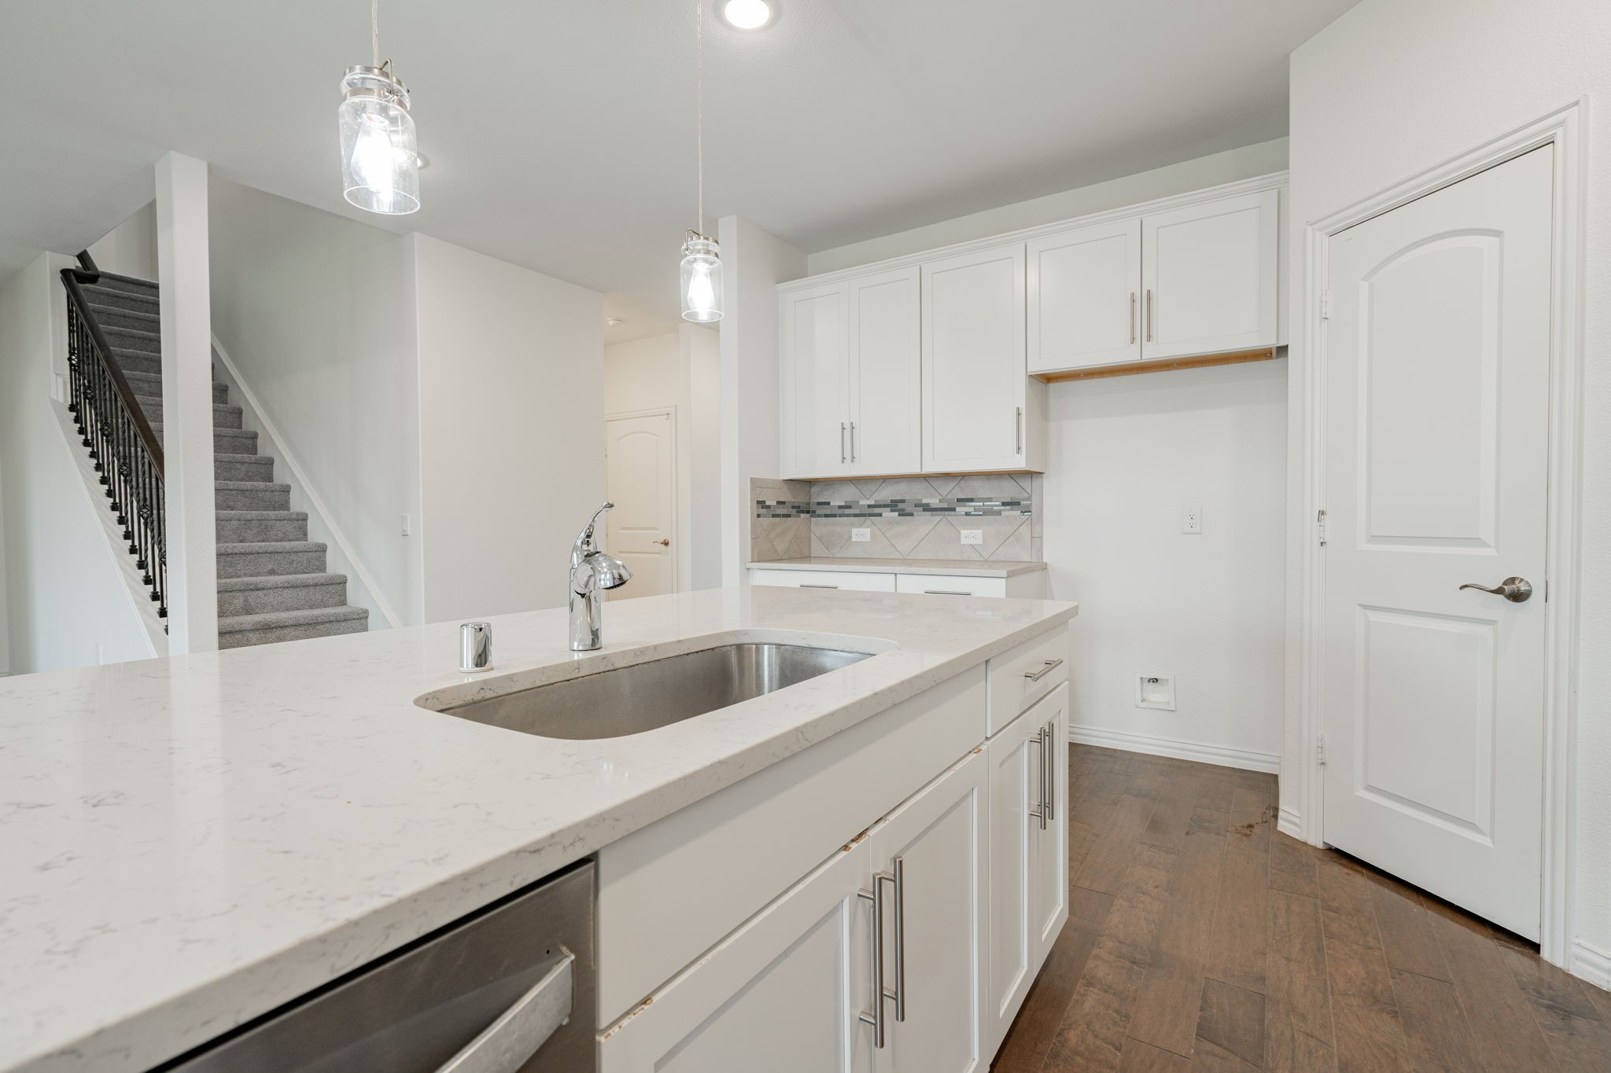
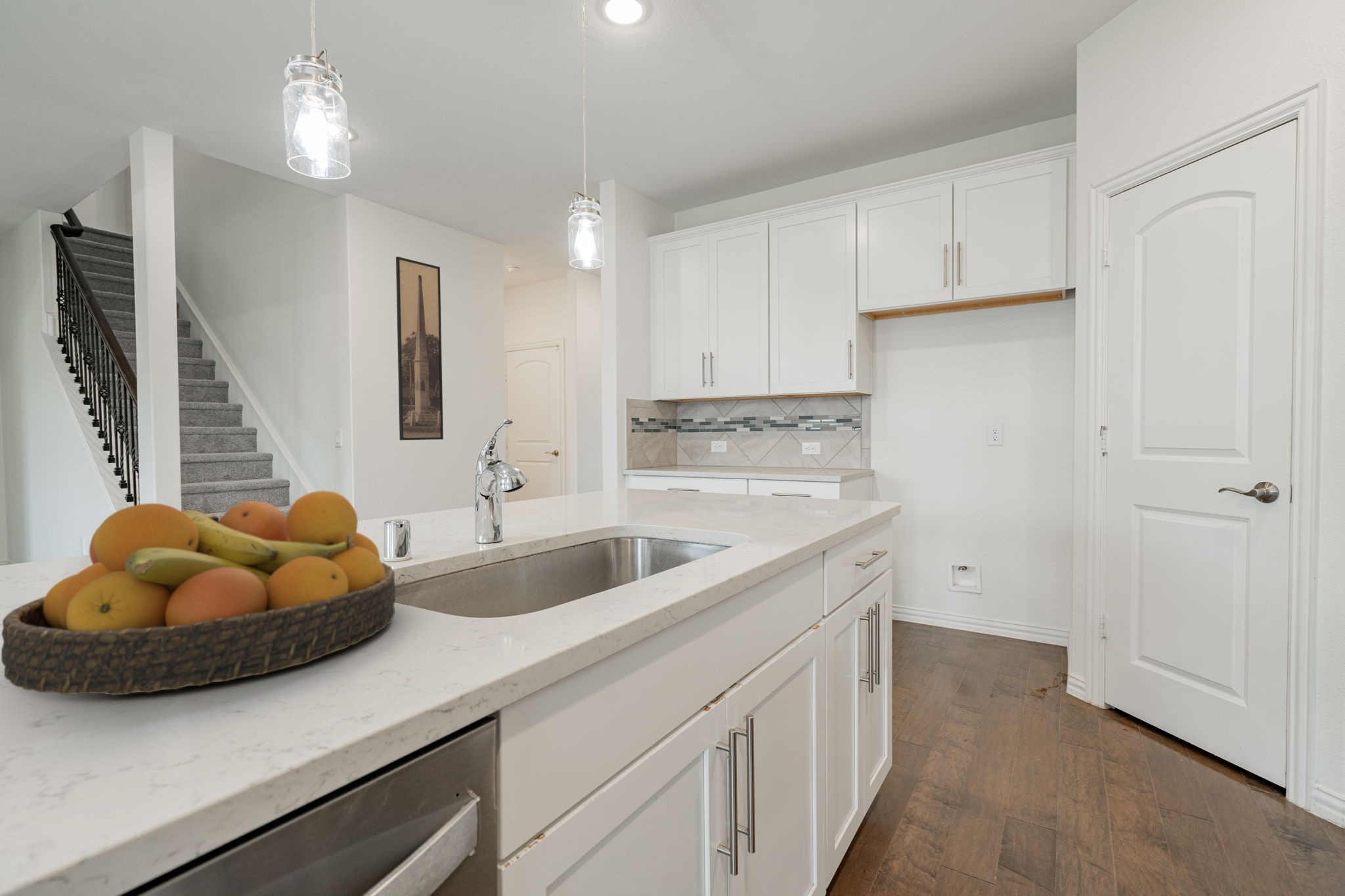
+ fruit bowl (226, 565)
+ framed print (420, 351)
